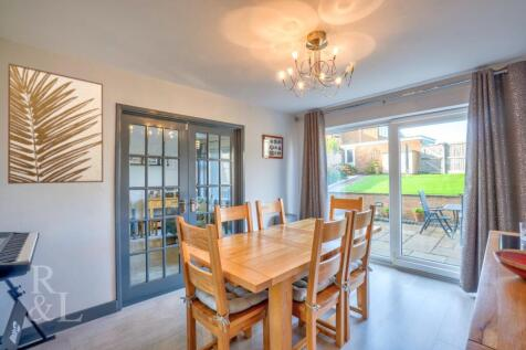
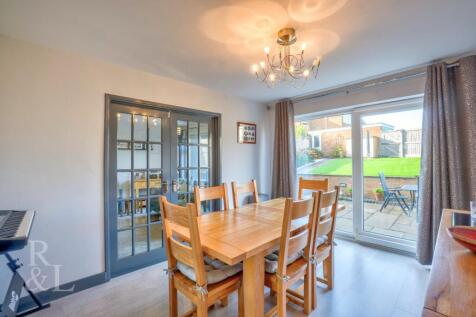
- wall art (60, 128)
